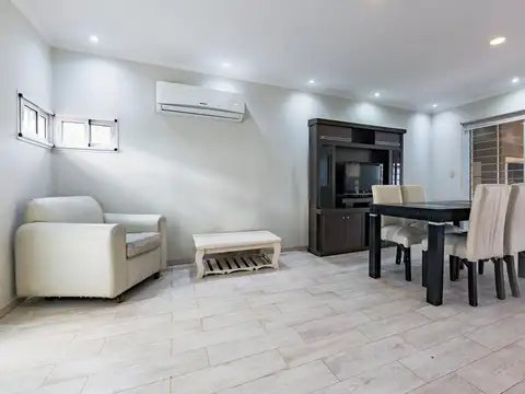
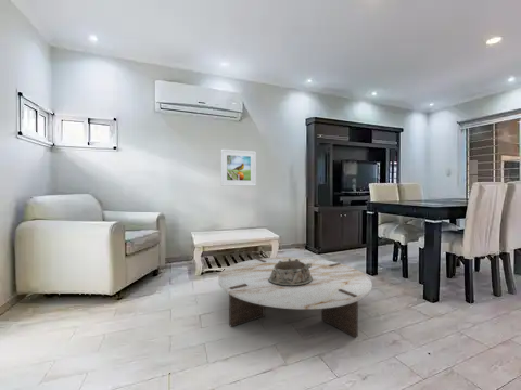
+ coffee table (292, 289)
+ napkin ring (291, 271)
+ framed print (239, 168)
